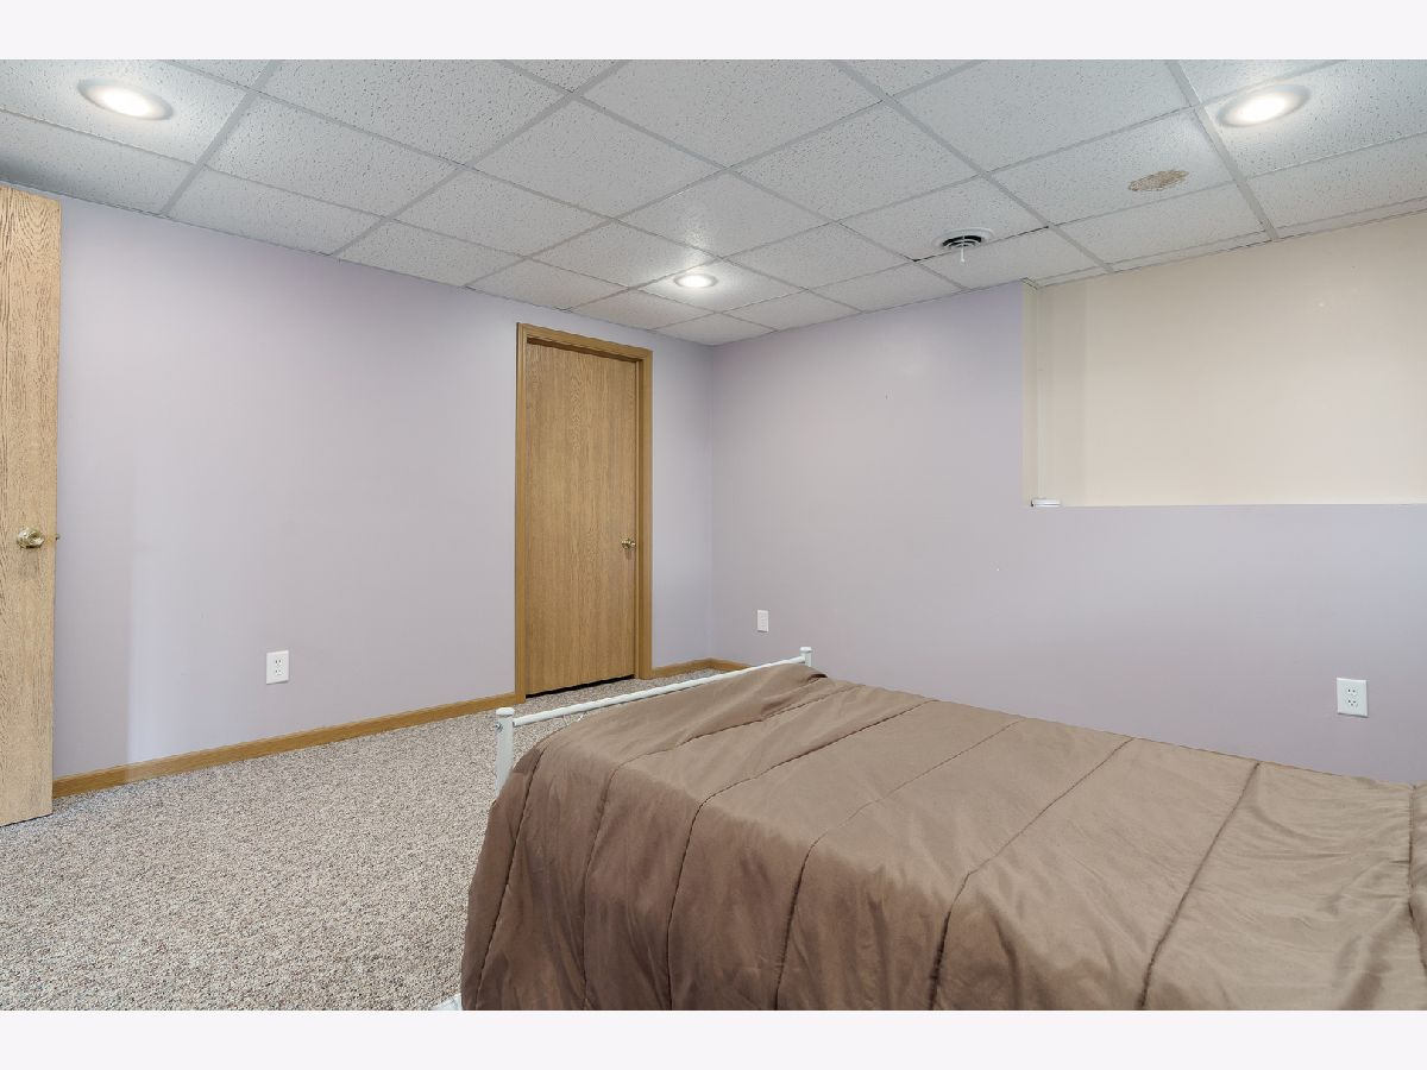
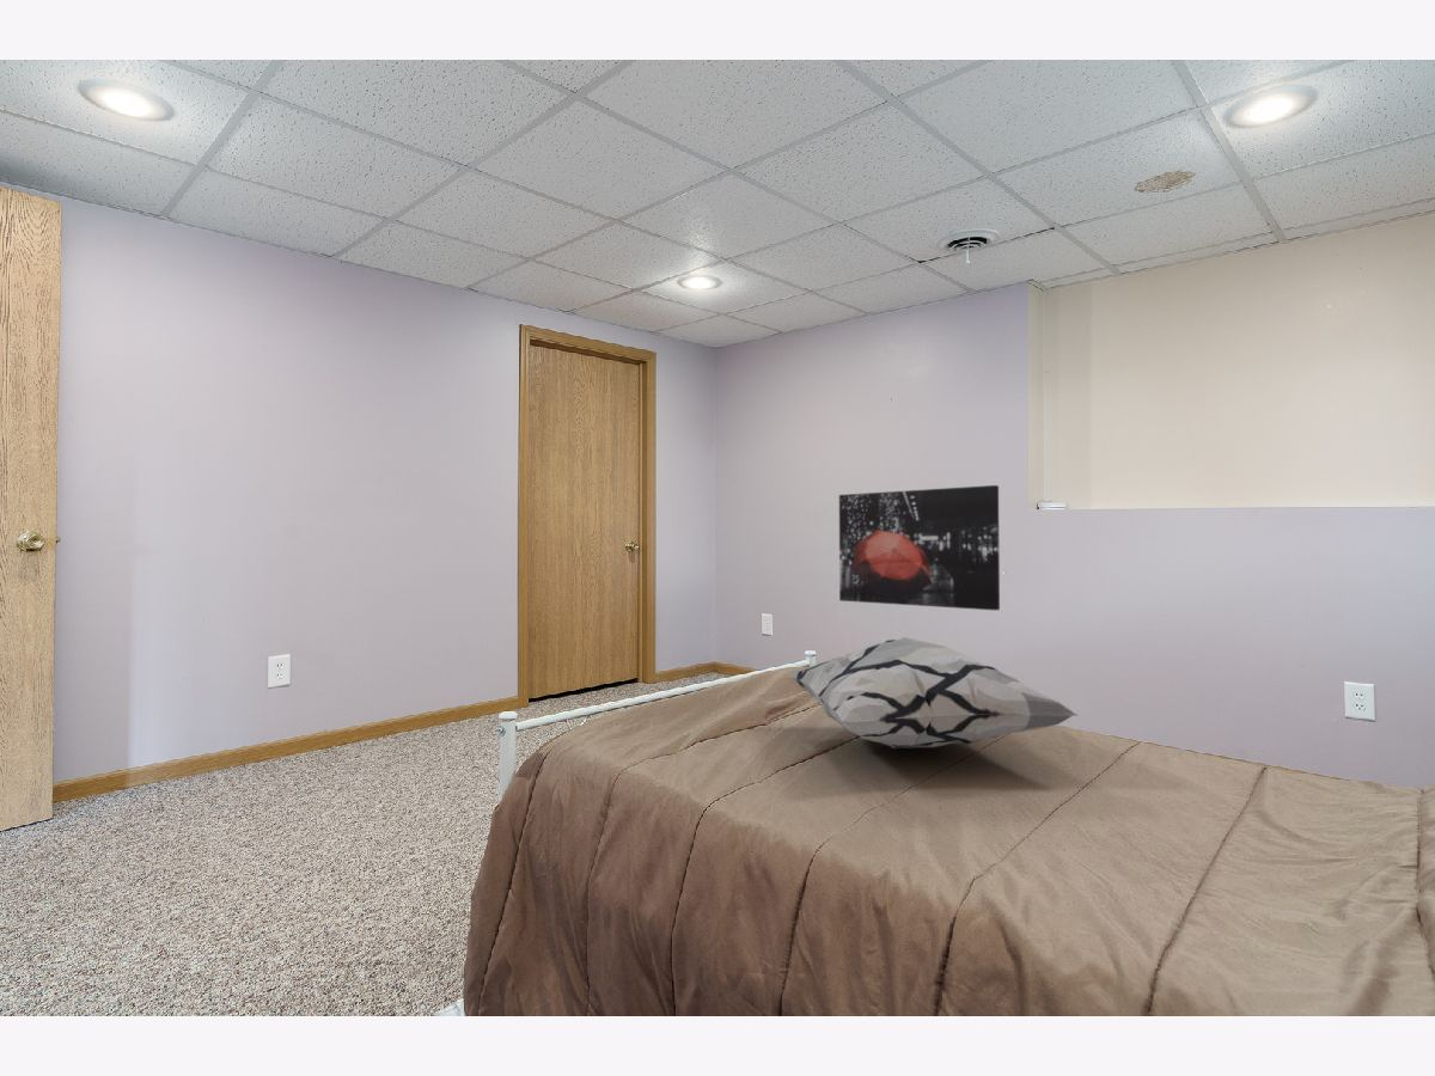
+ decorative pillow (914, 692)
+ wall art (912, 548)
